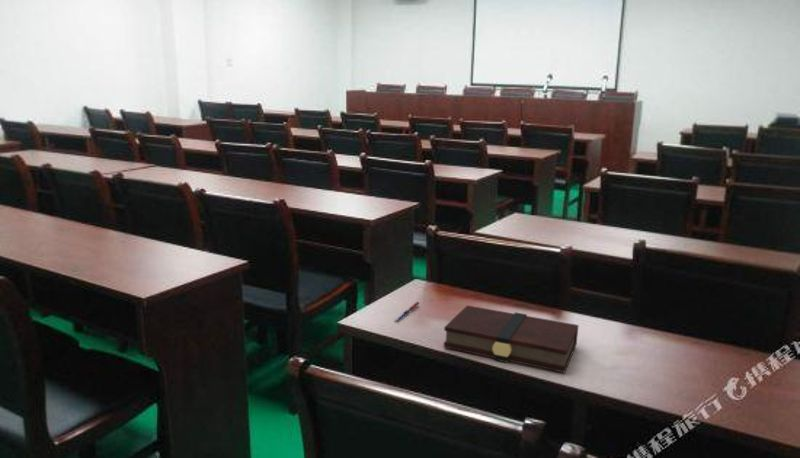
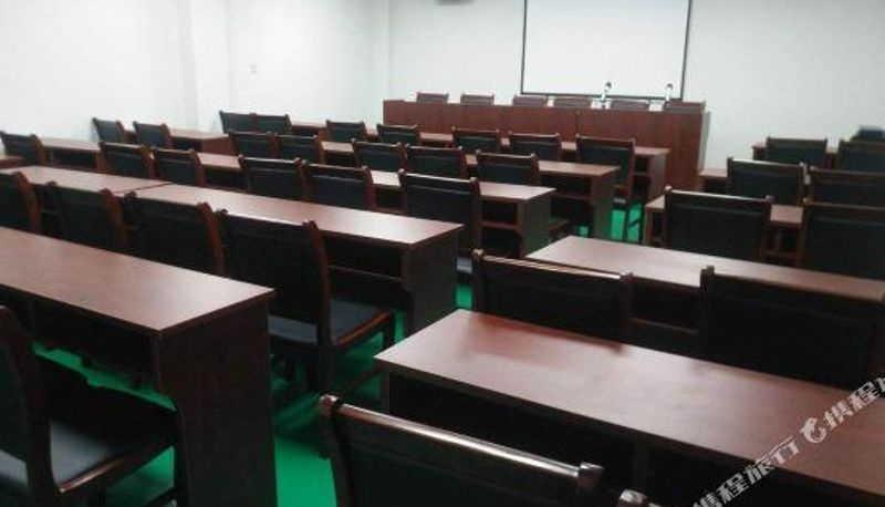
- pen (407, 310)
- book (511, 336)
